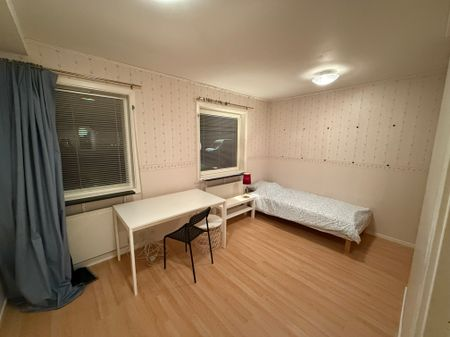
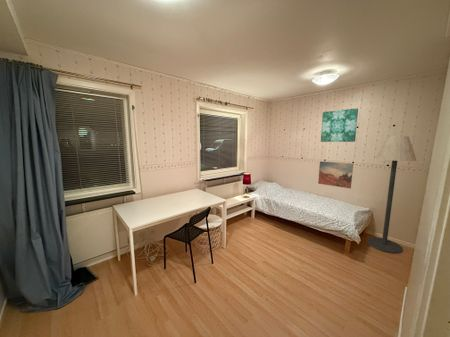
+ wall art (338, 126)
+ wall art (334, 174)
+ floor lamp (390, 193)
